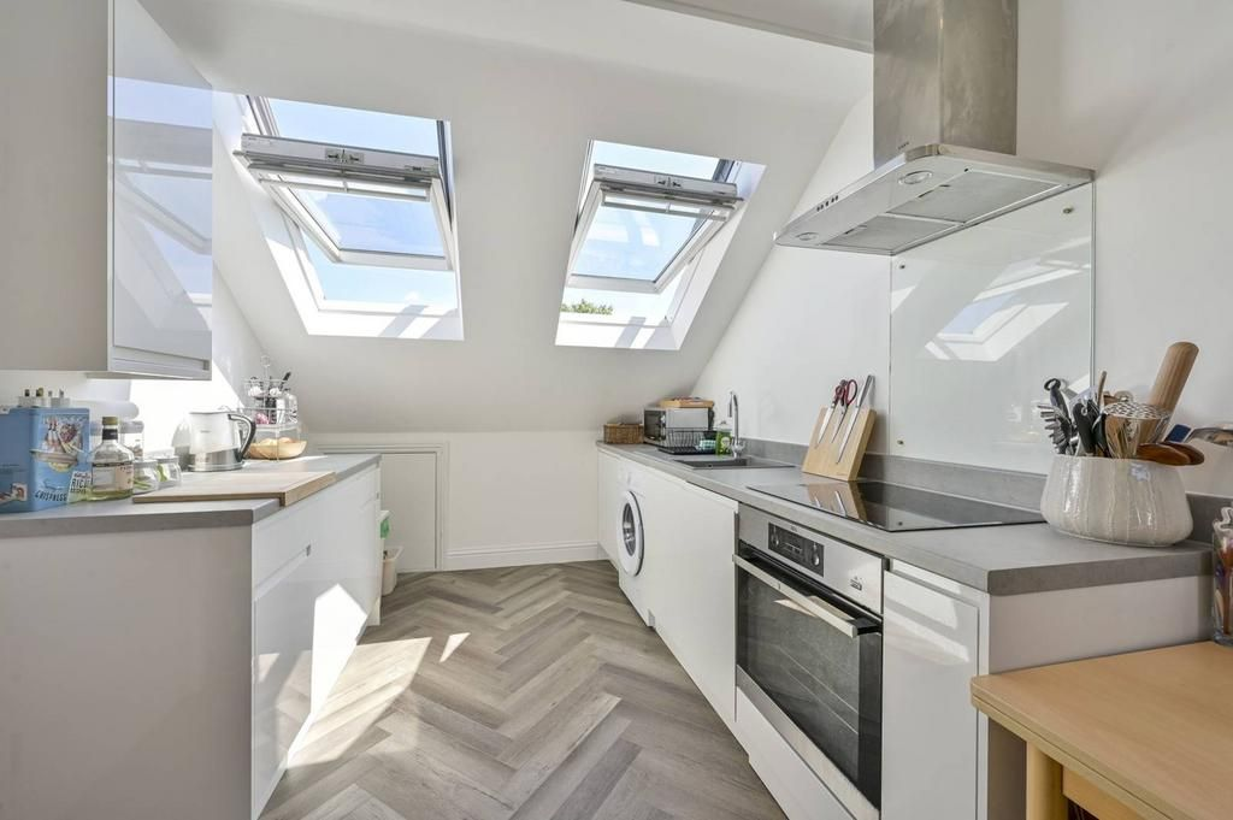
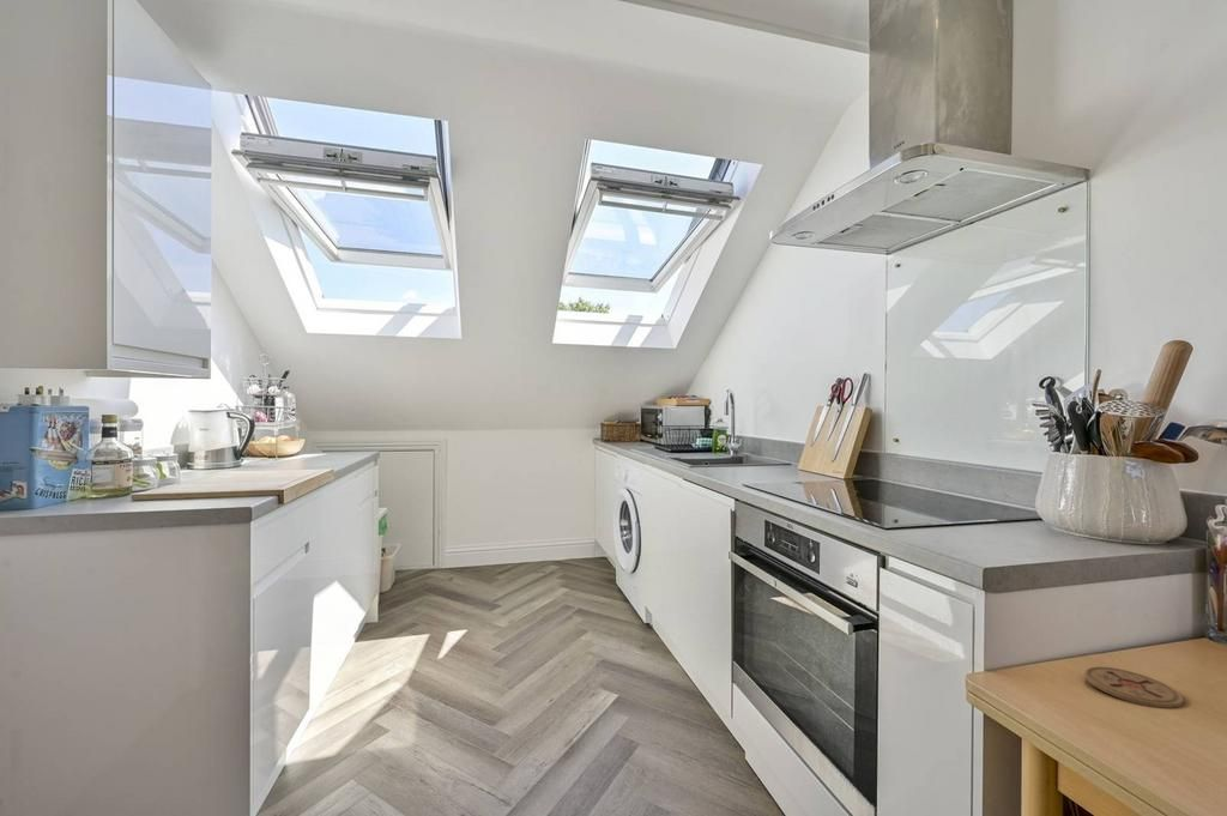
+ coaster (1131, 685)
